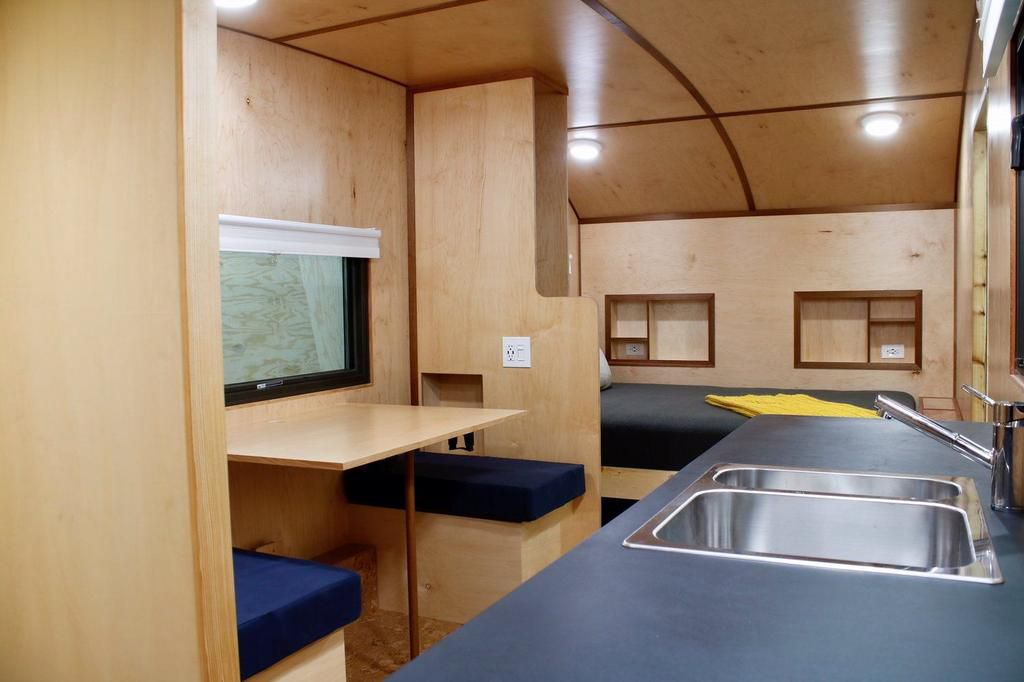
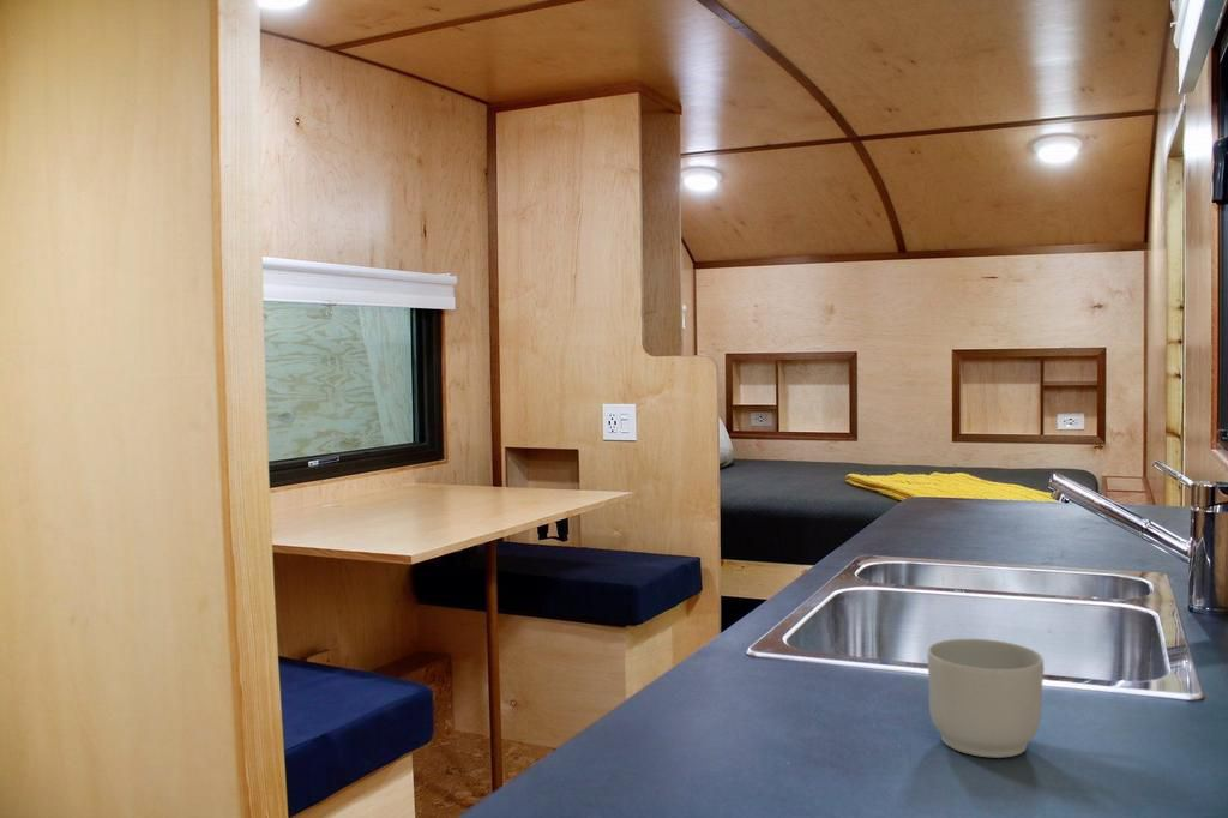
+ mug (994, 694)
